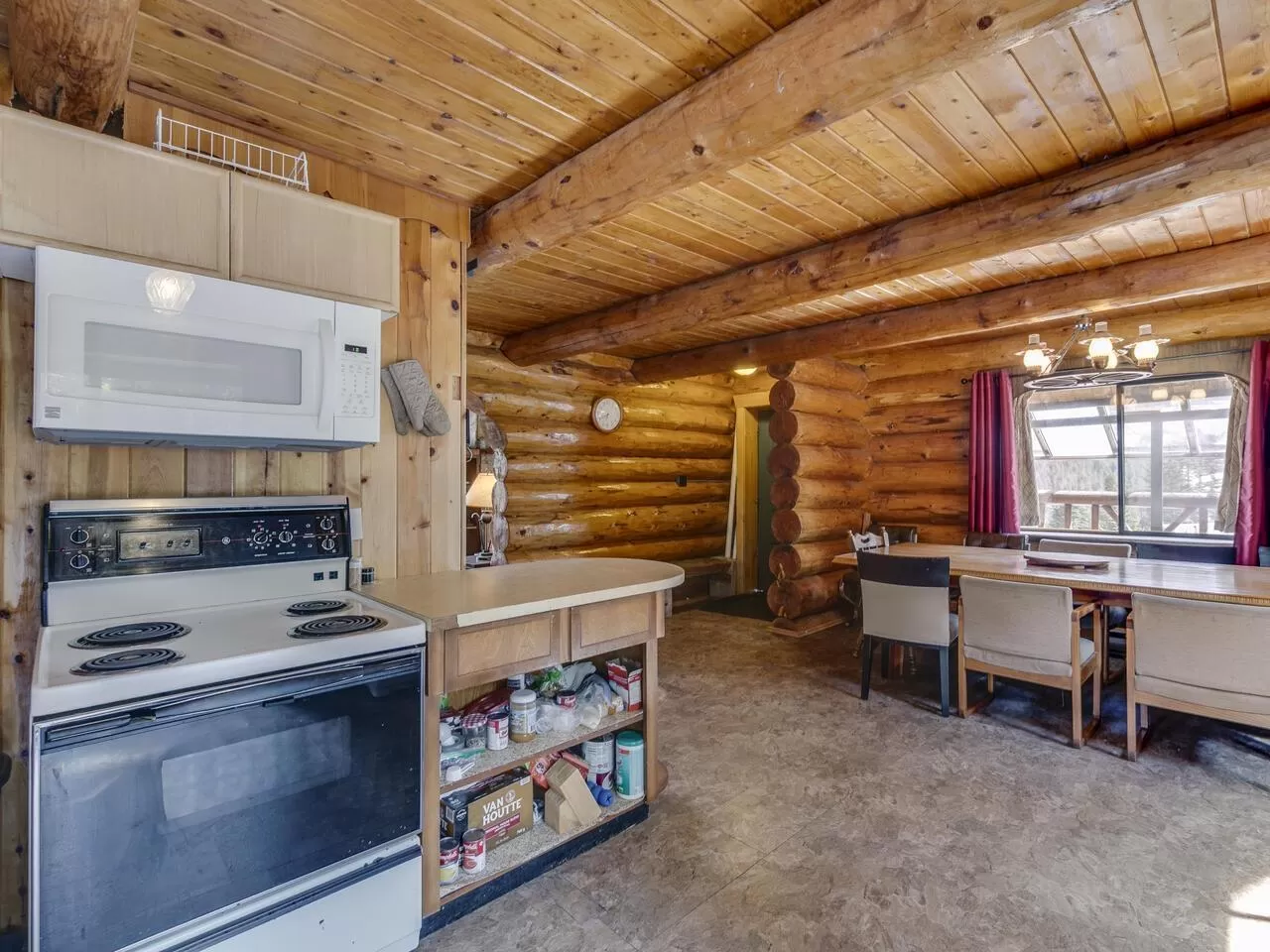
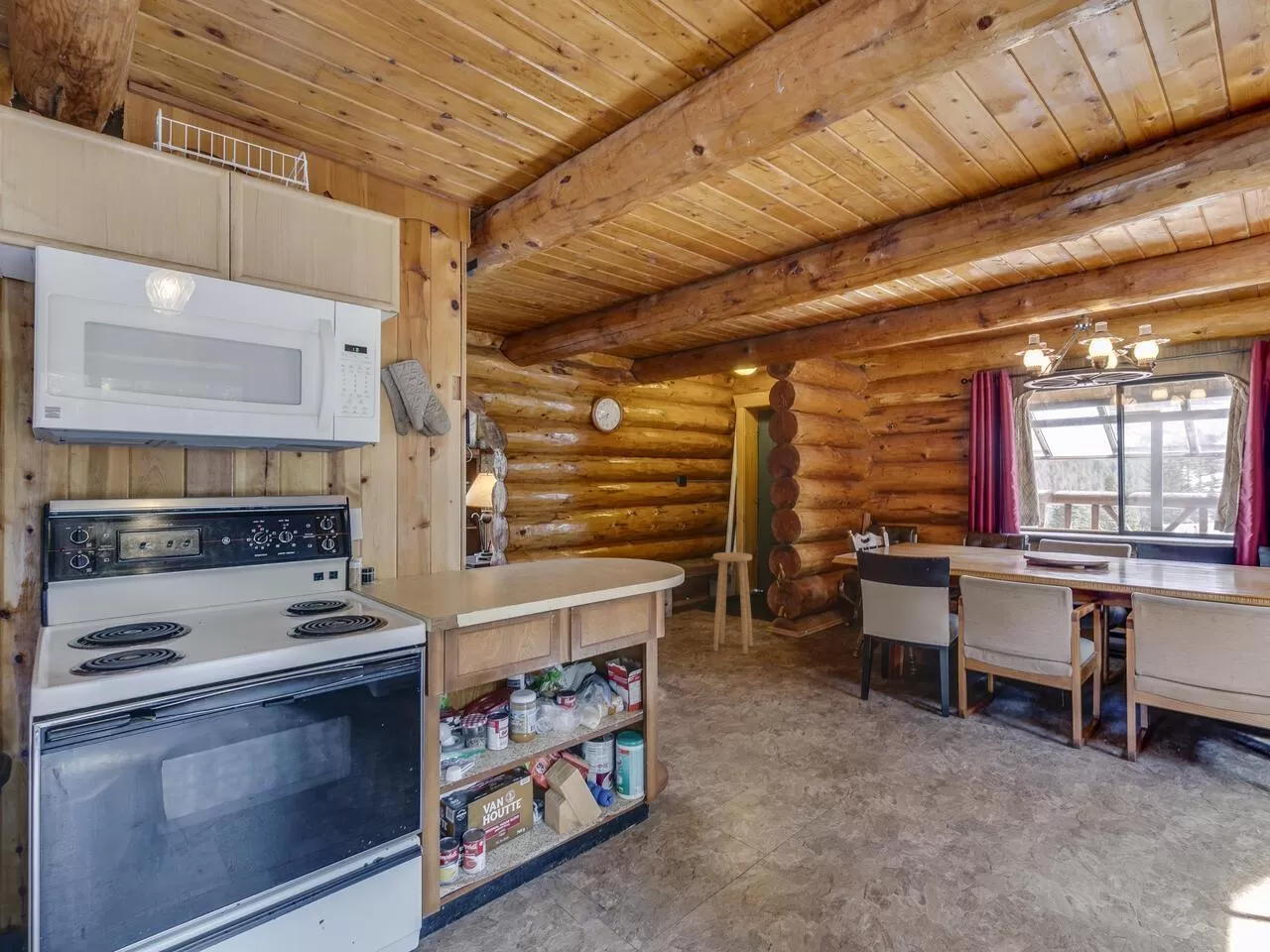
+ stool (725, 601)
